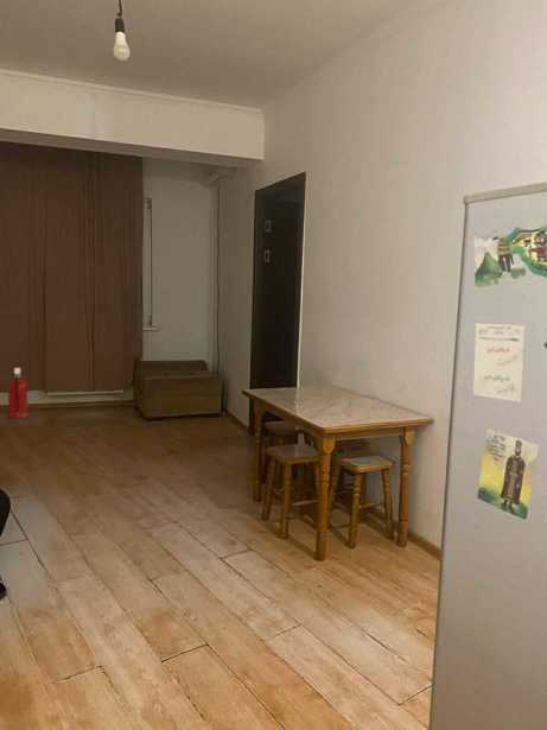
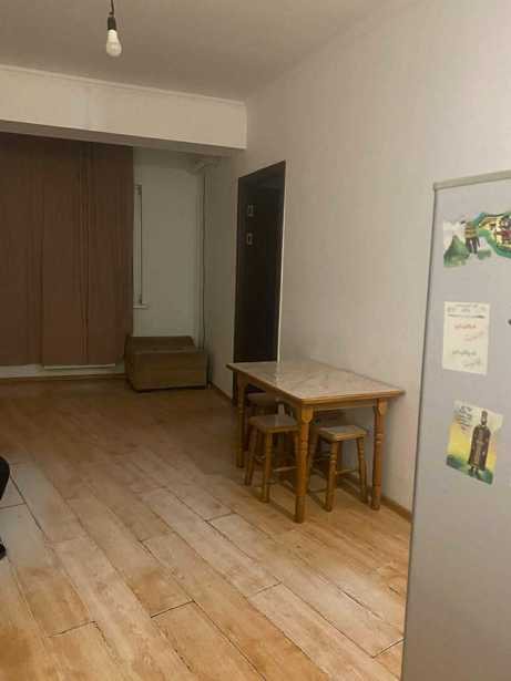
- fire extinguisher (17, 393)
